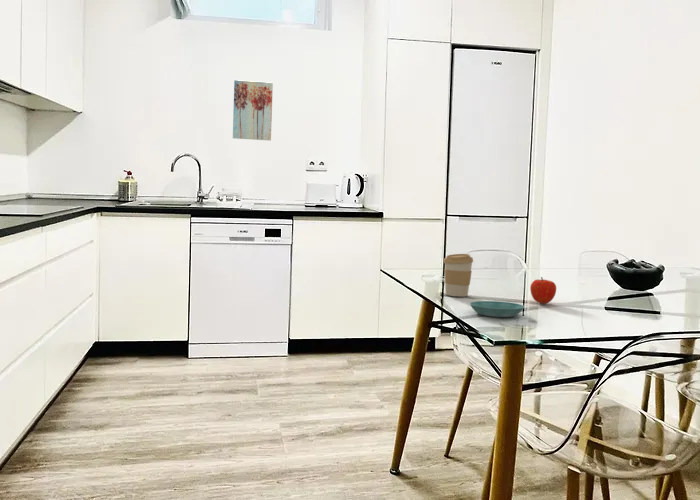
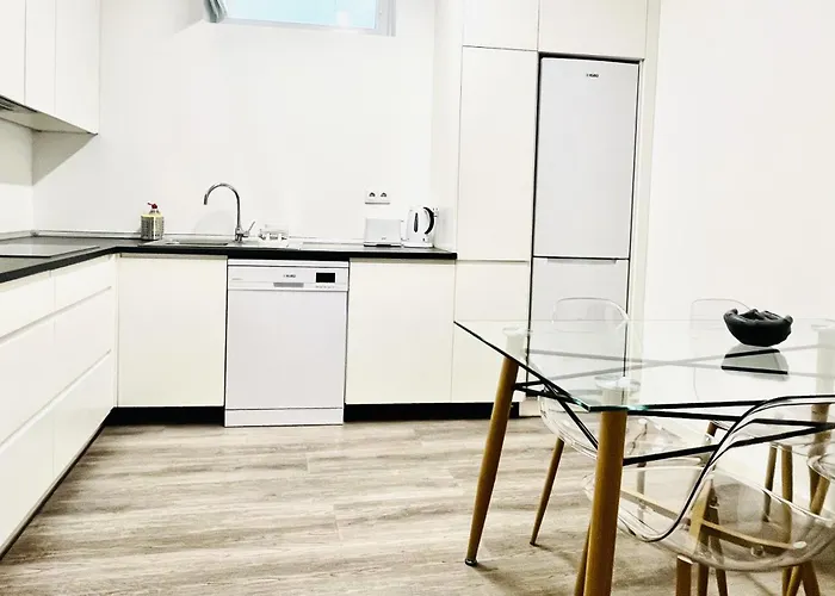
- wall art (252, 110)
- fruit (543, 290)
- saucer (496, 309)
- coffee cup (457, 274)
